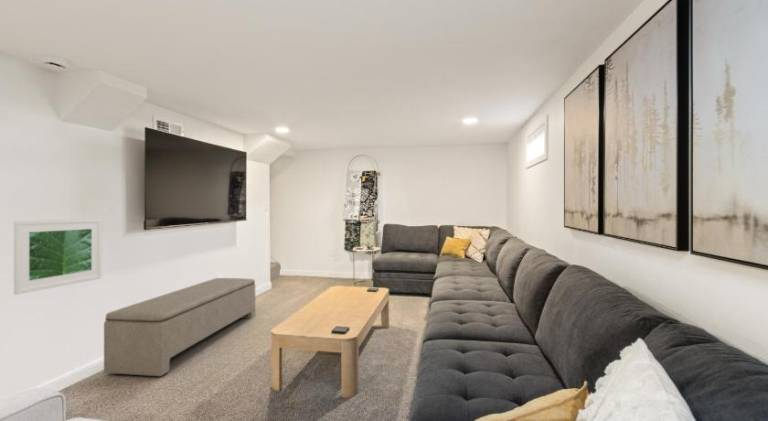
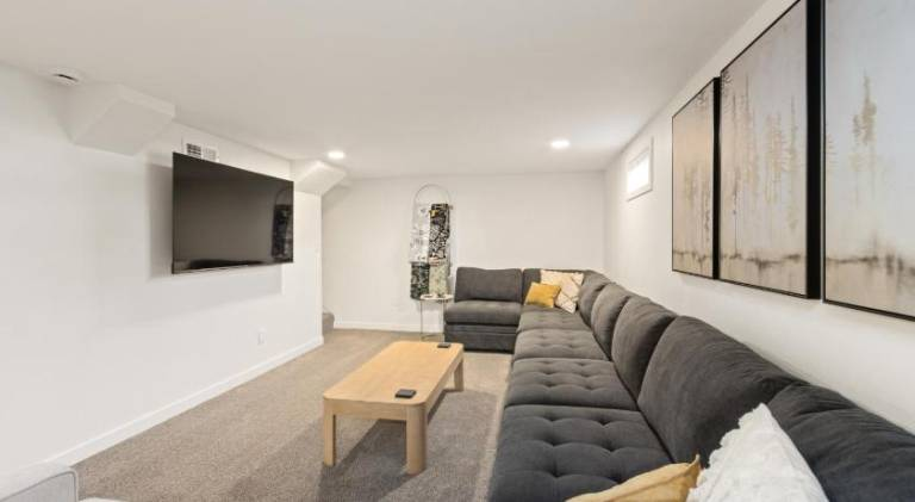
- bench (195, 315)
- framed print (62, 252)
